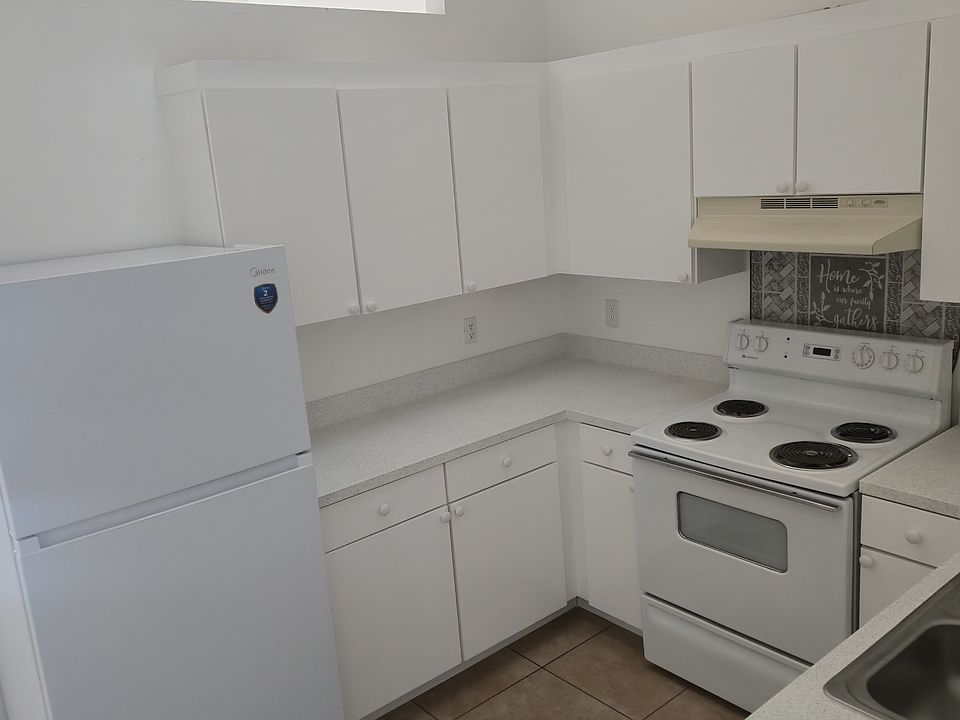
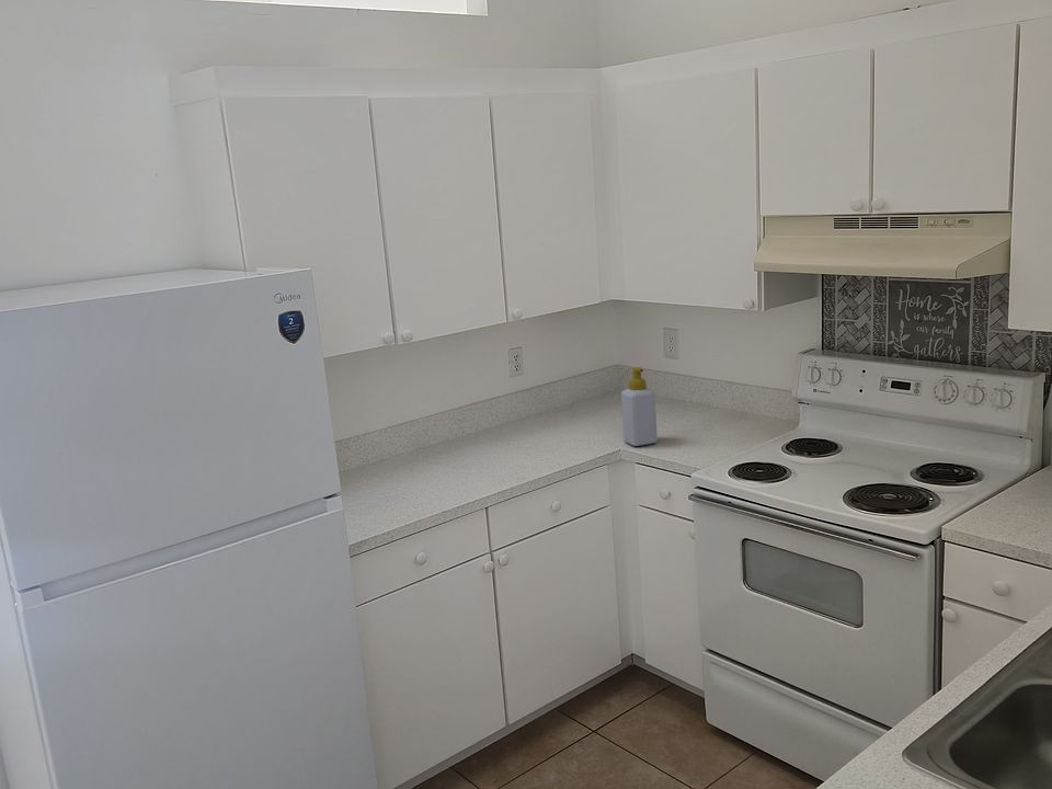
+ soap bottle (638, 405)
